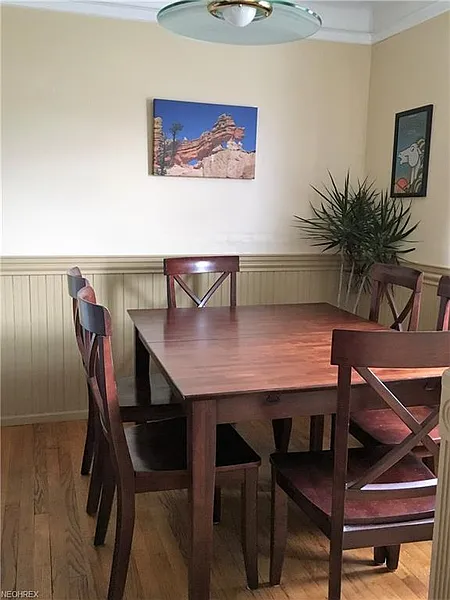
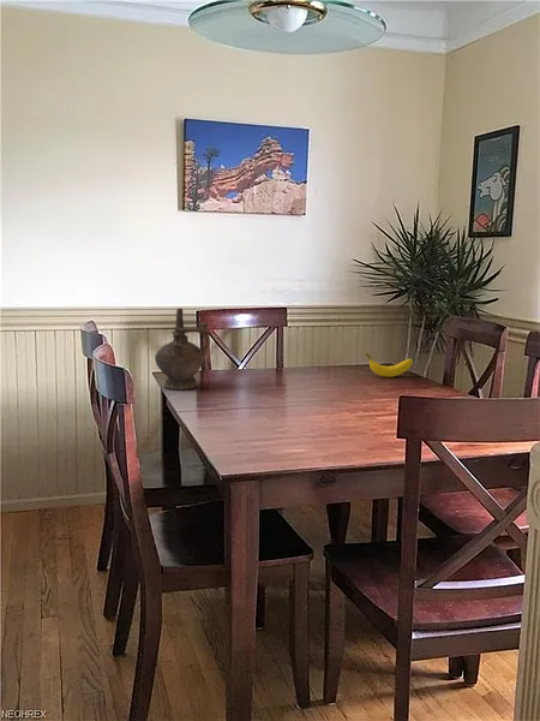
+ ceremonial vessel (182, 347)
+ banana (389, 367)
